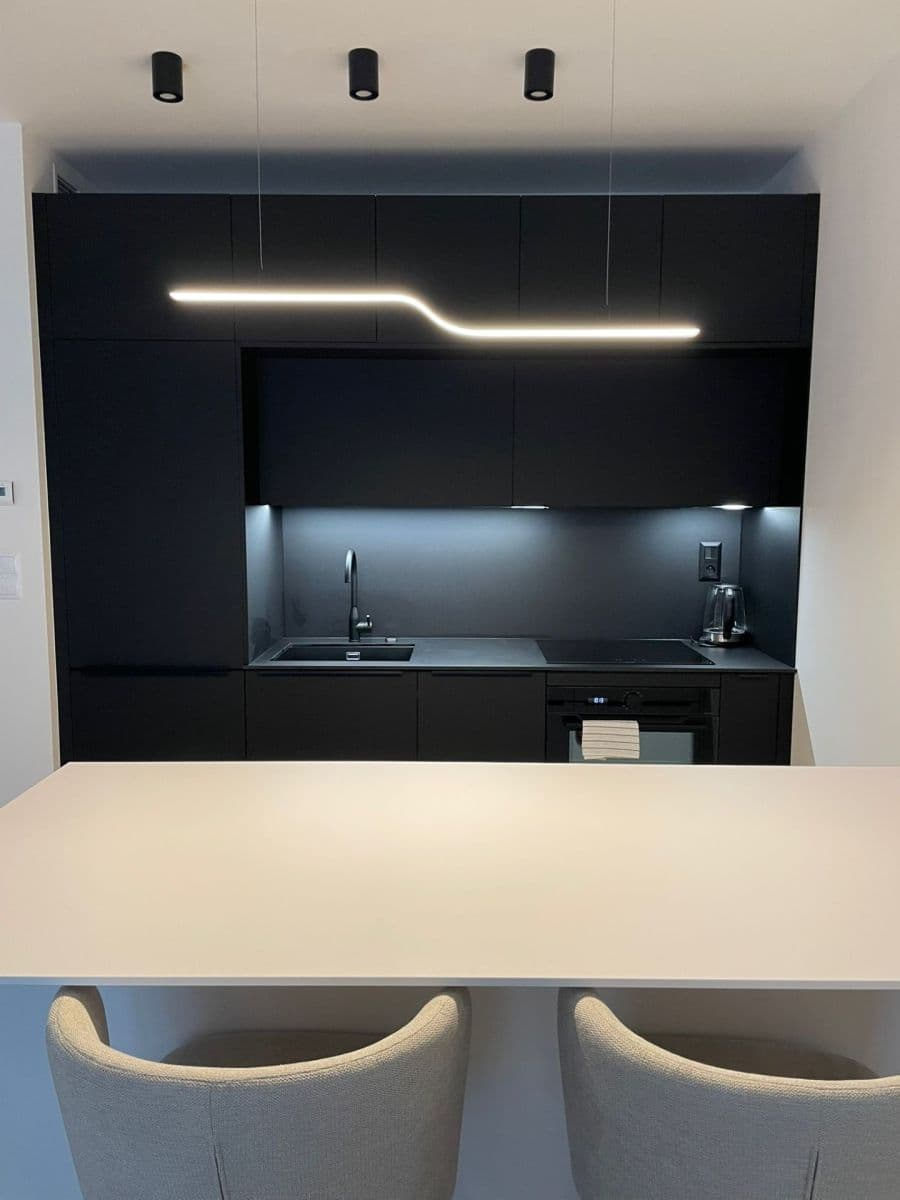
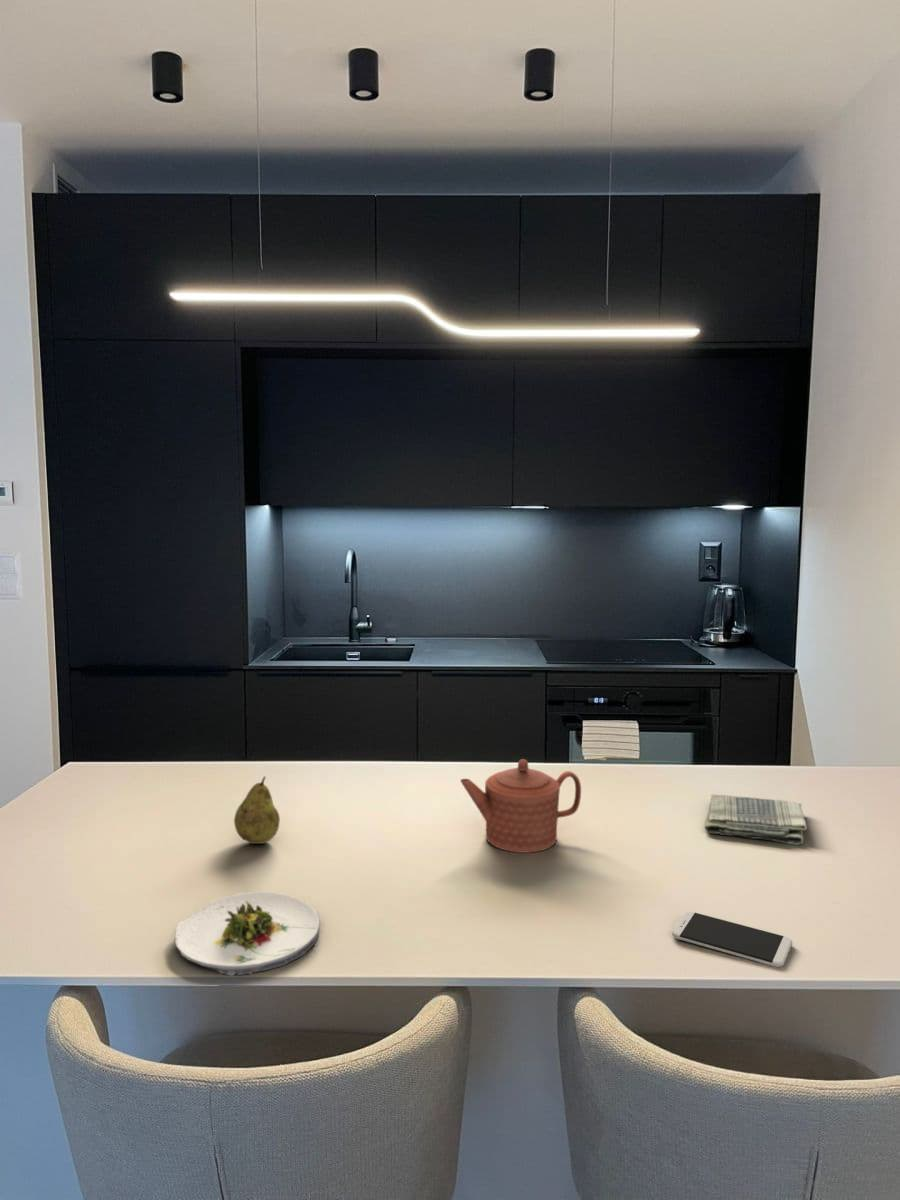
+ fruit (256, 810)
+ teapot (521, 799)
+ smartphone (731, 937)
+ dish towel (754, 815)
+ salad plate (250, 921)
